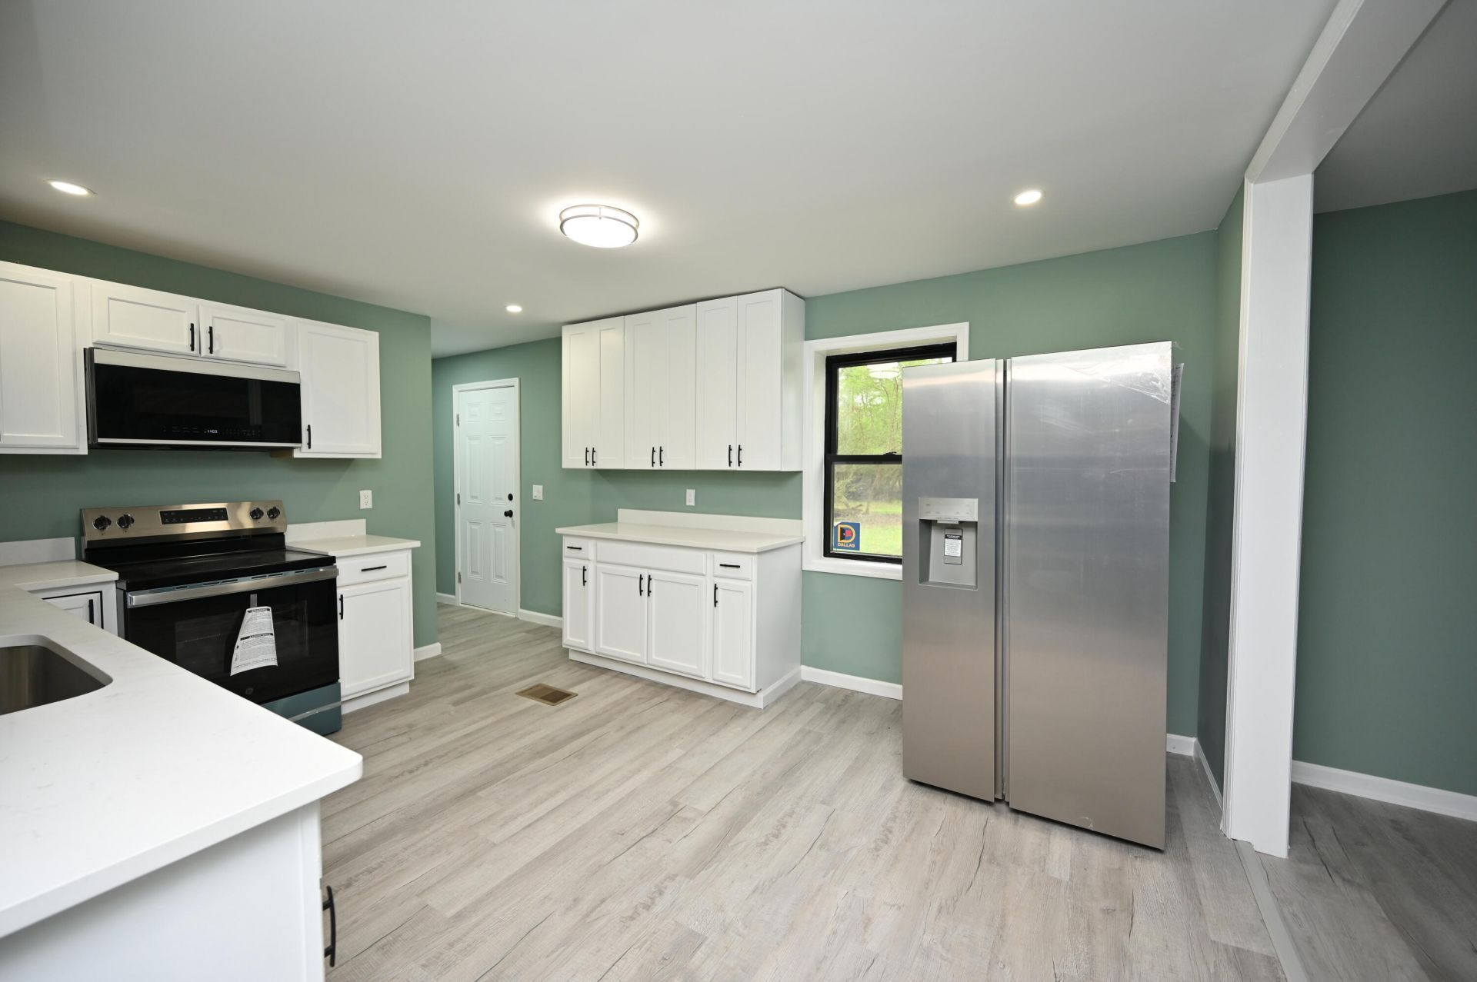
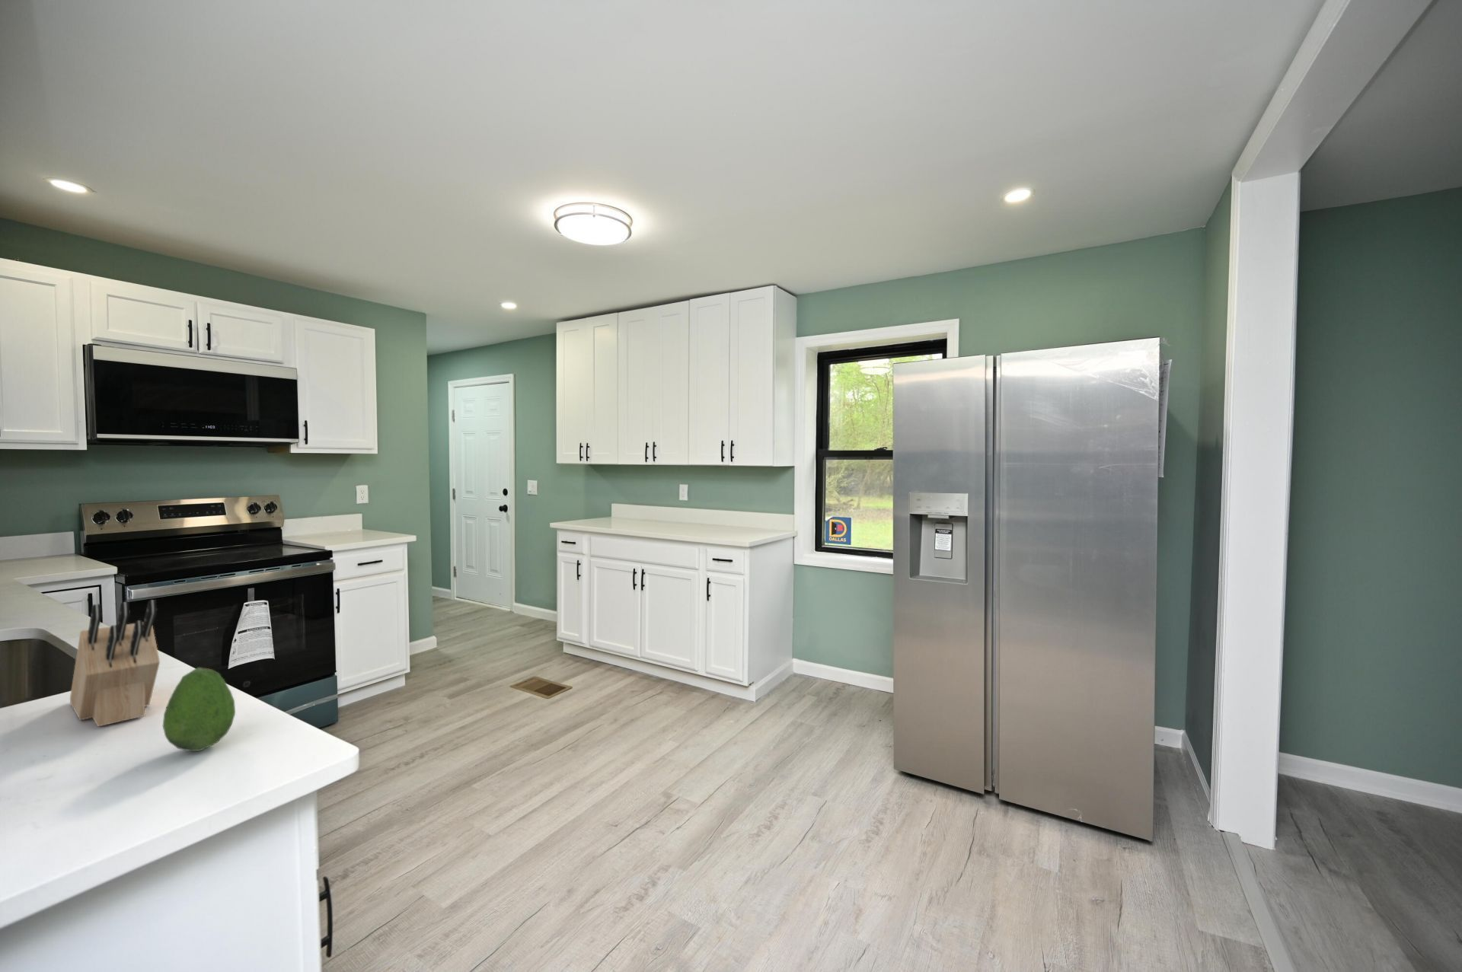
+ fruit (200, 707)
+ knife block (114, 653)
